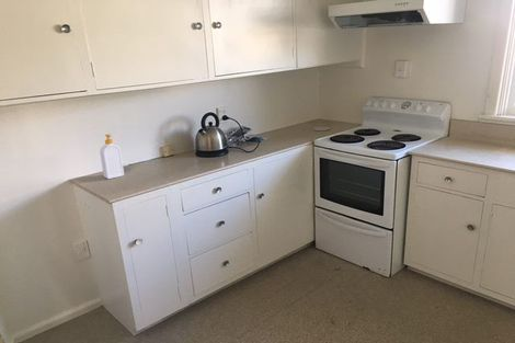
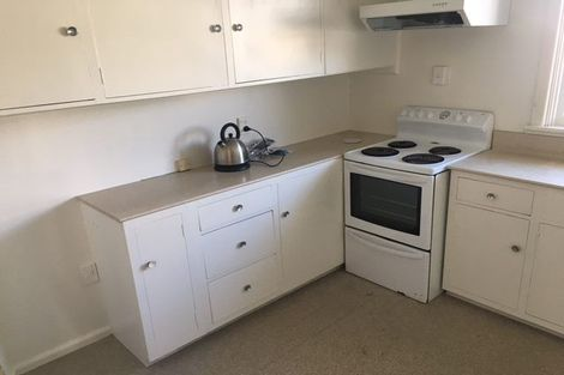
- soap bottle (111, 156)
